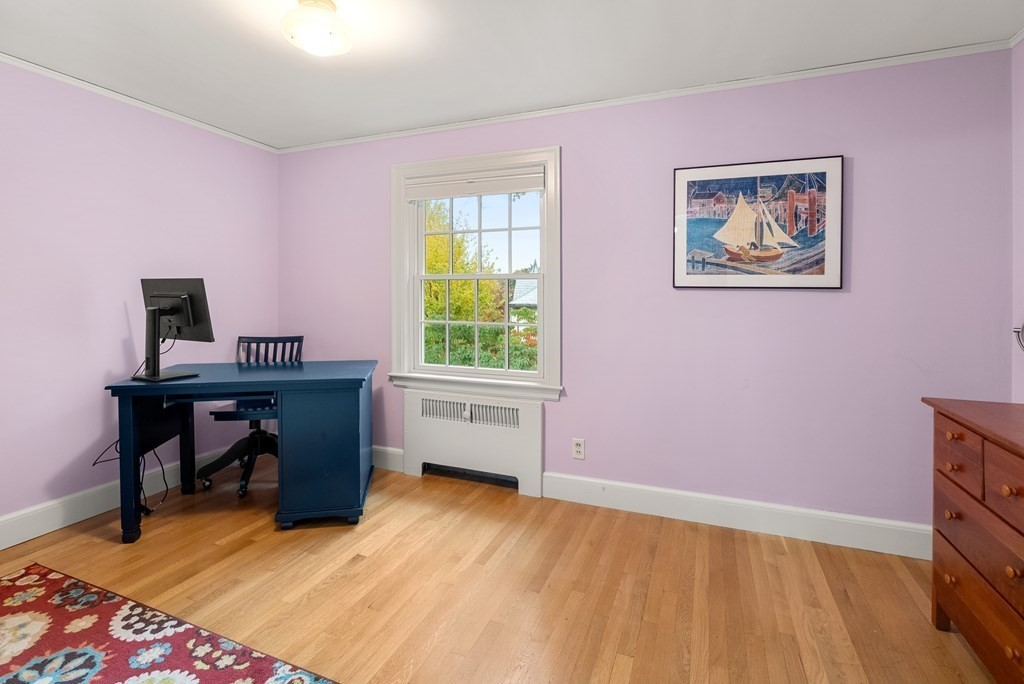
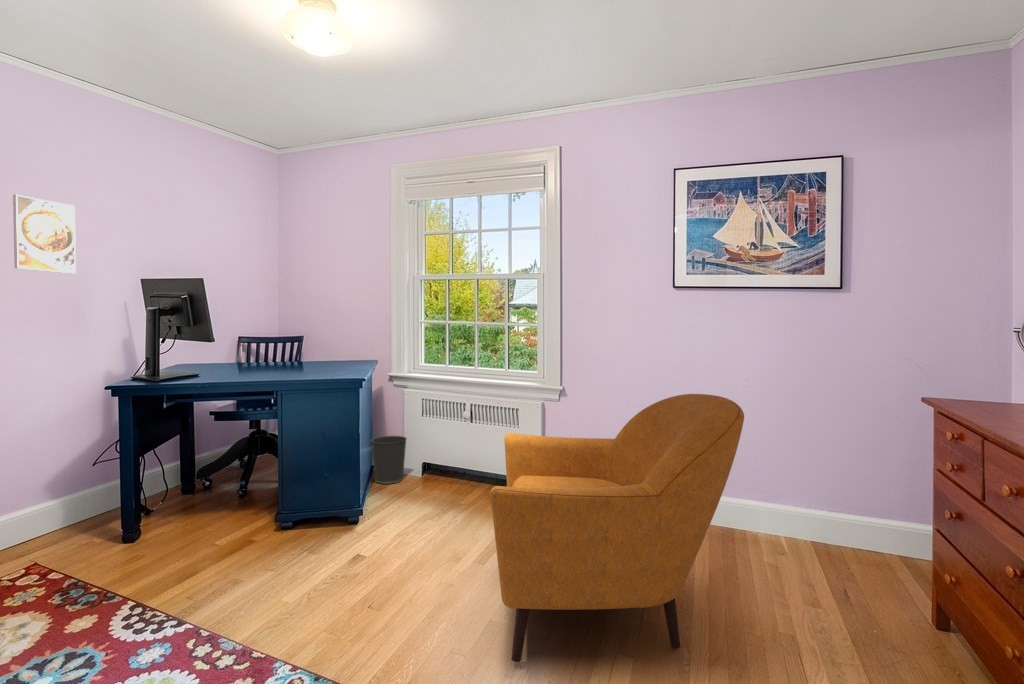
+ armchair (612, 507)
+ wastebasket (389, 459)
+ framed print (45, 235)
